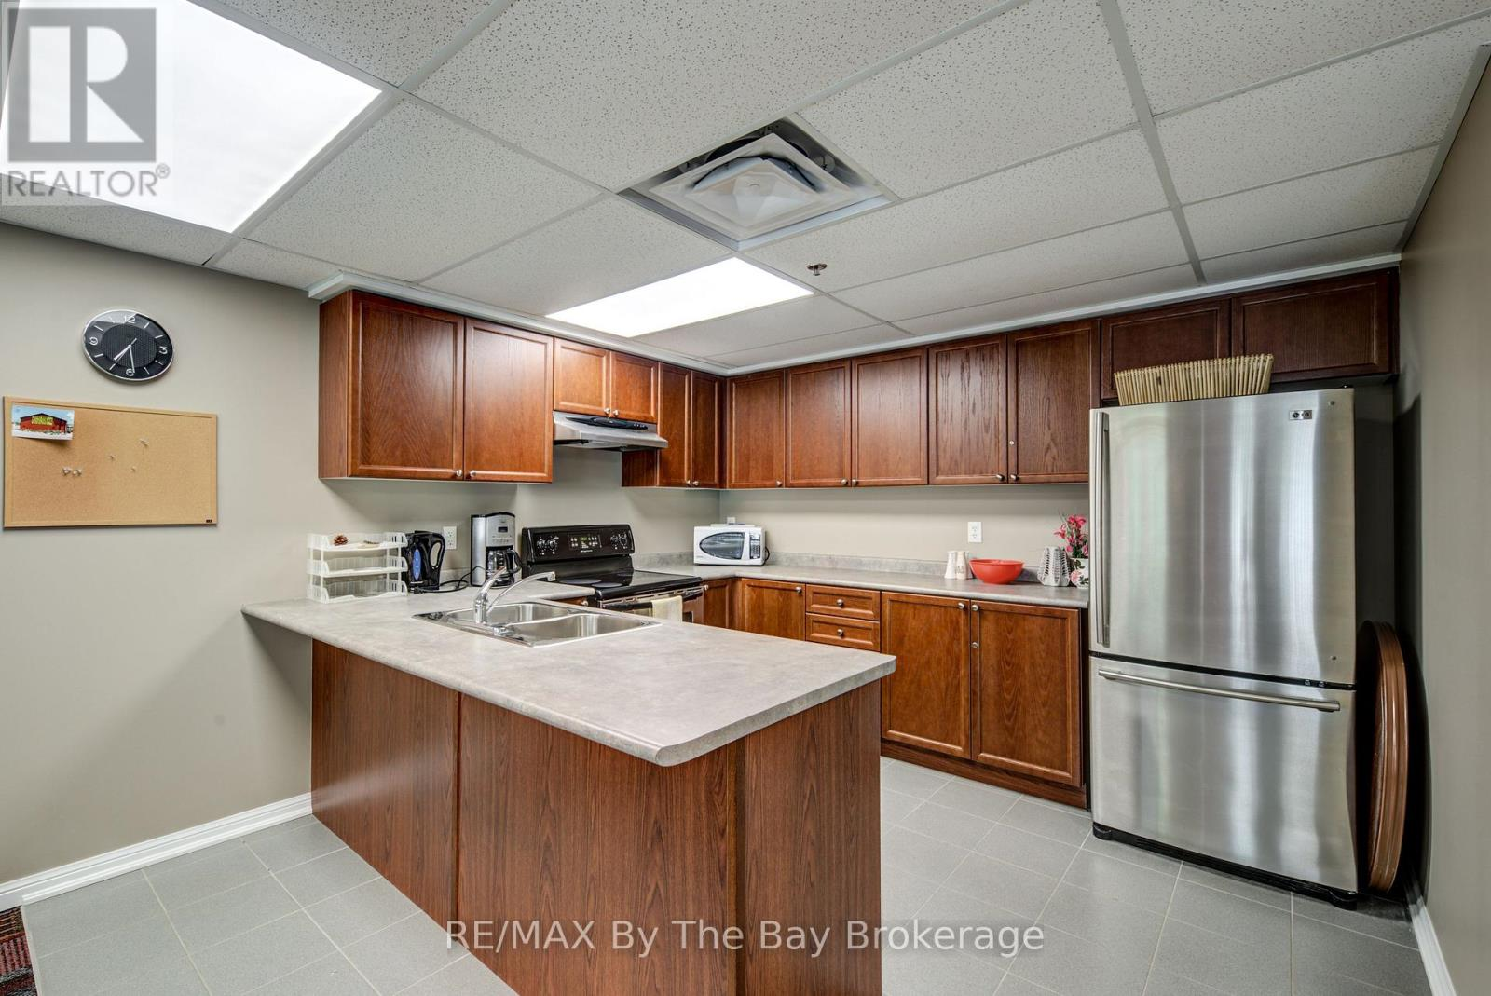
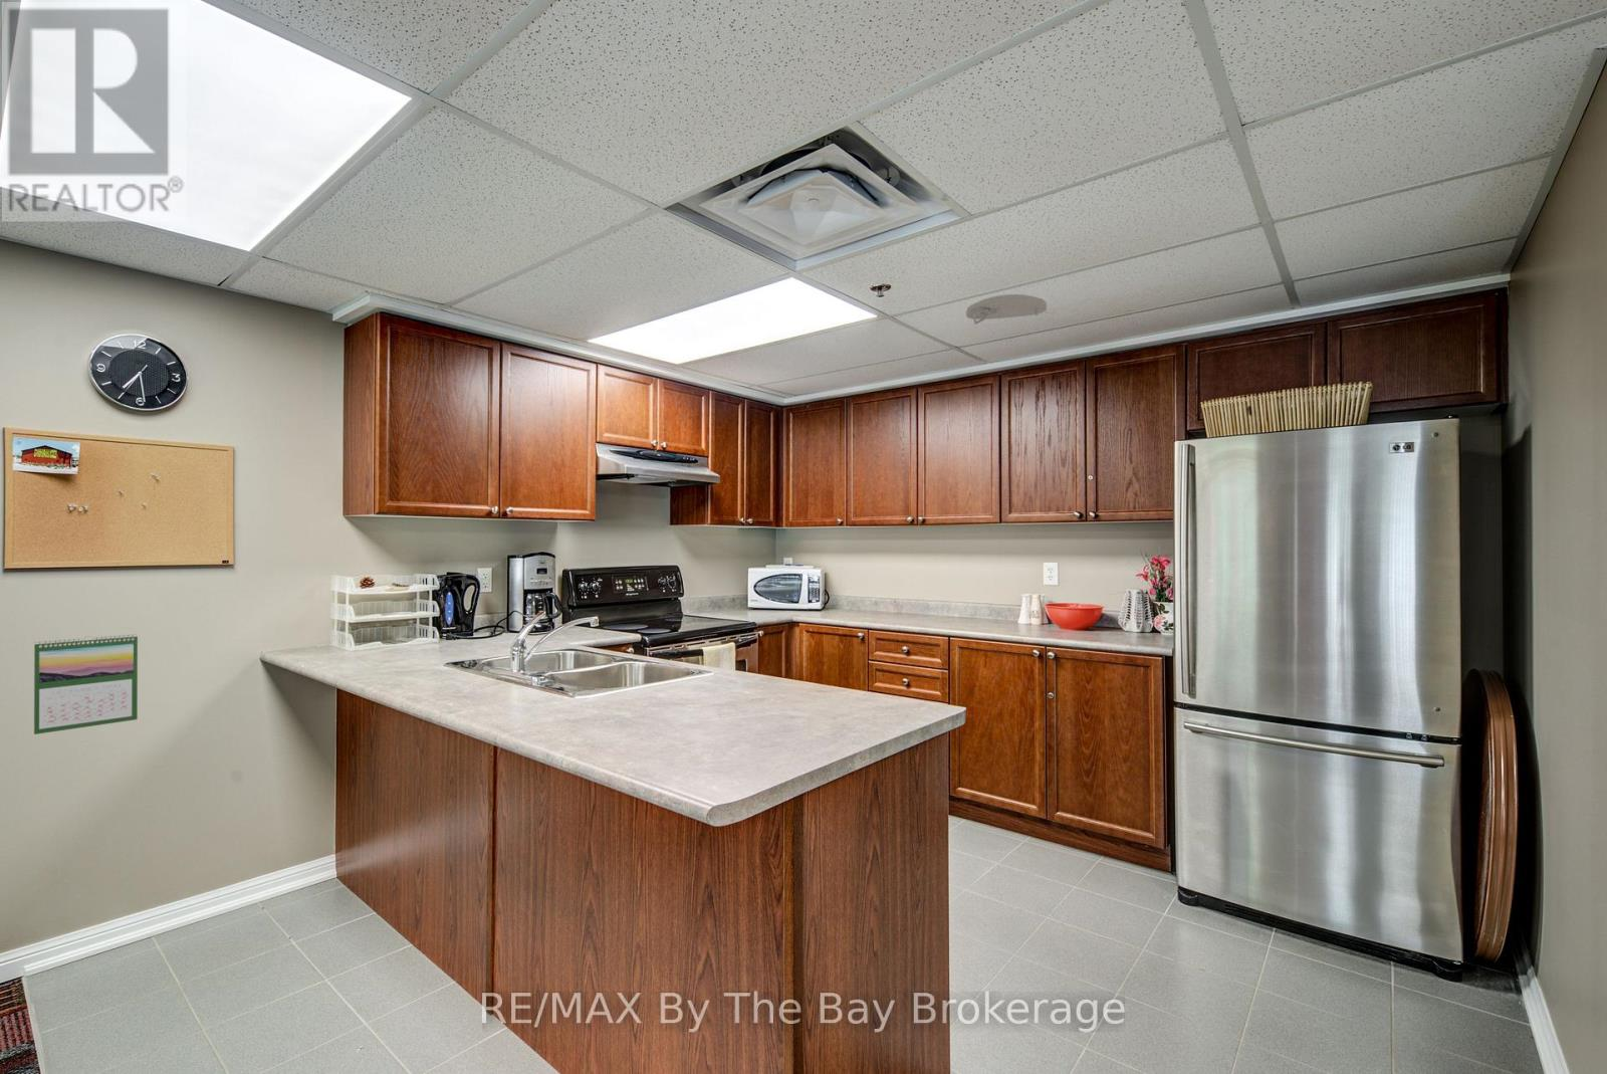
+ calendar (87, 681)
+ smoke detector (1005, 312)
